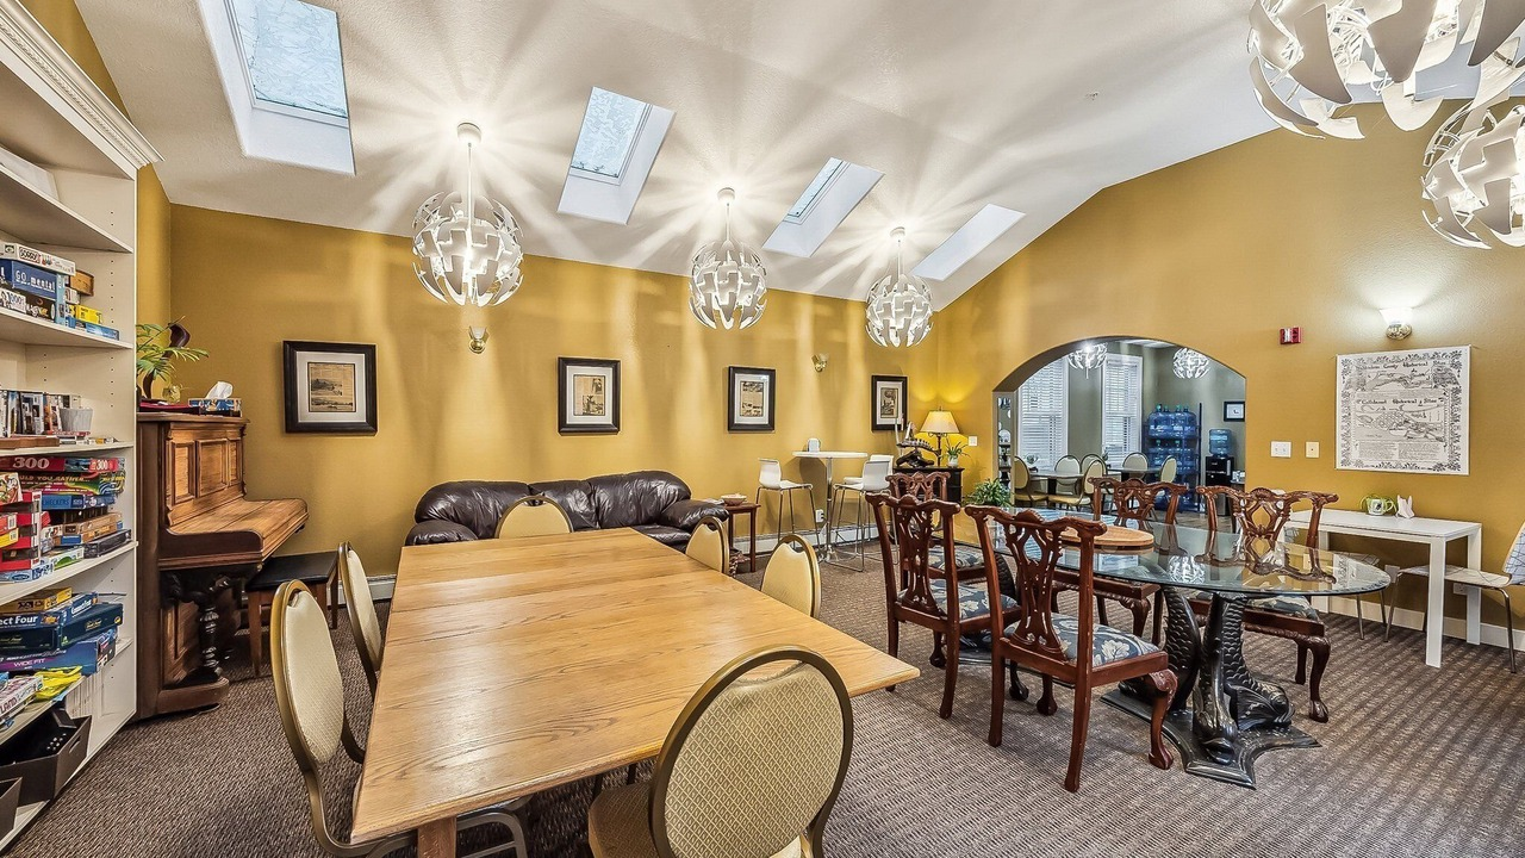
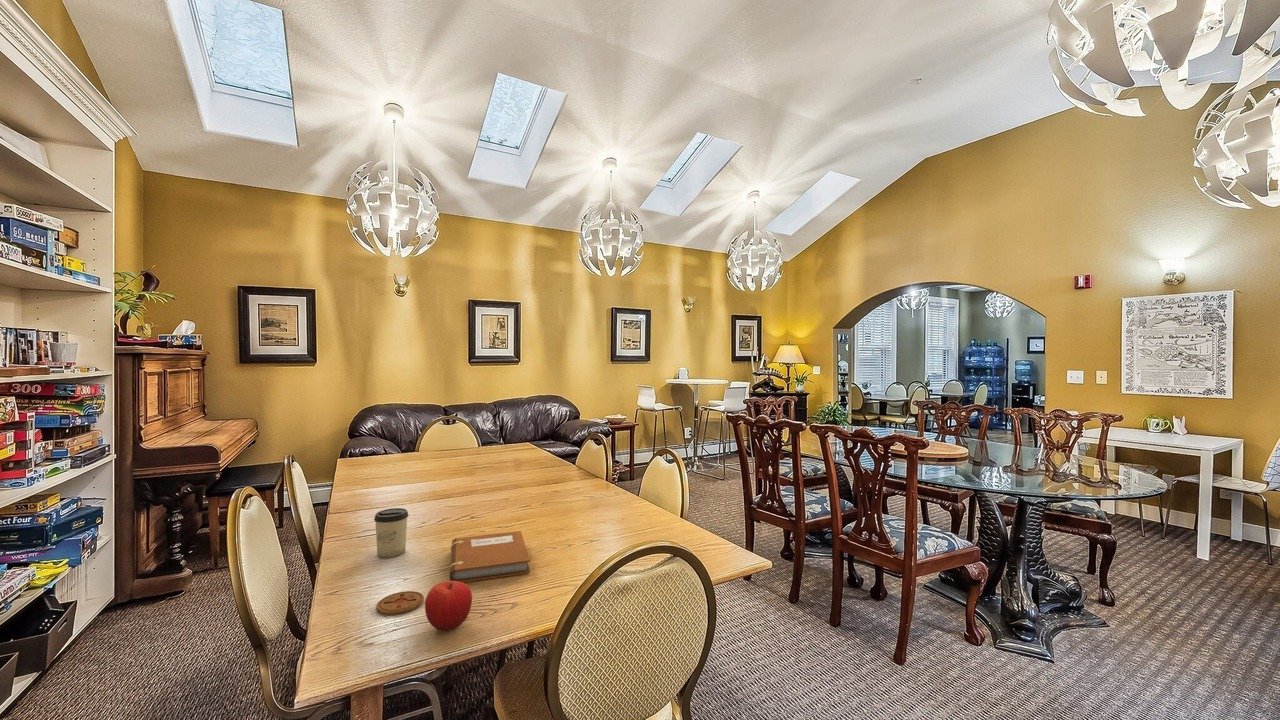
+ notebook (488, 553)
+ cup (391, 532)
+ coaster (400, 602)
+ fruit (448, 603)
